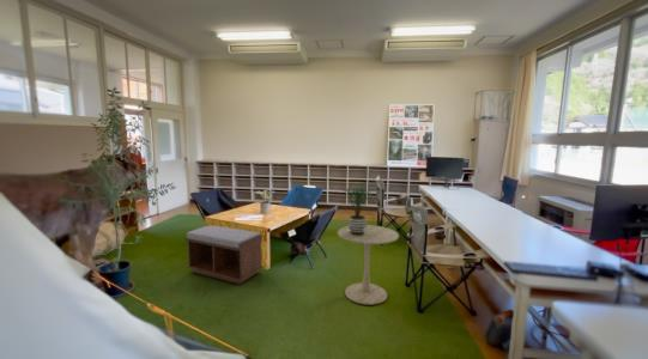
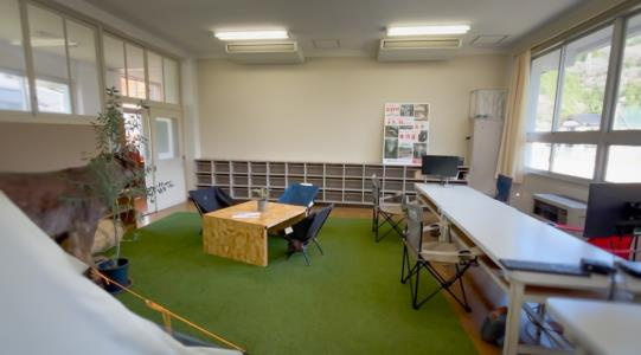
- potted plant (357, 209)
- side table (367, 263)
- bench (224, 251)
